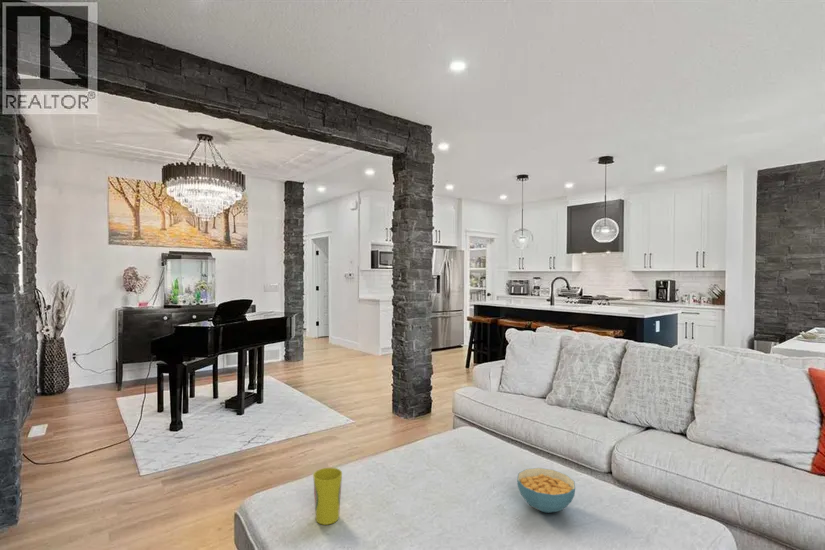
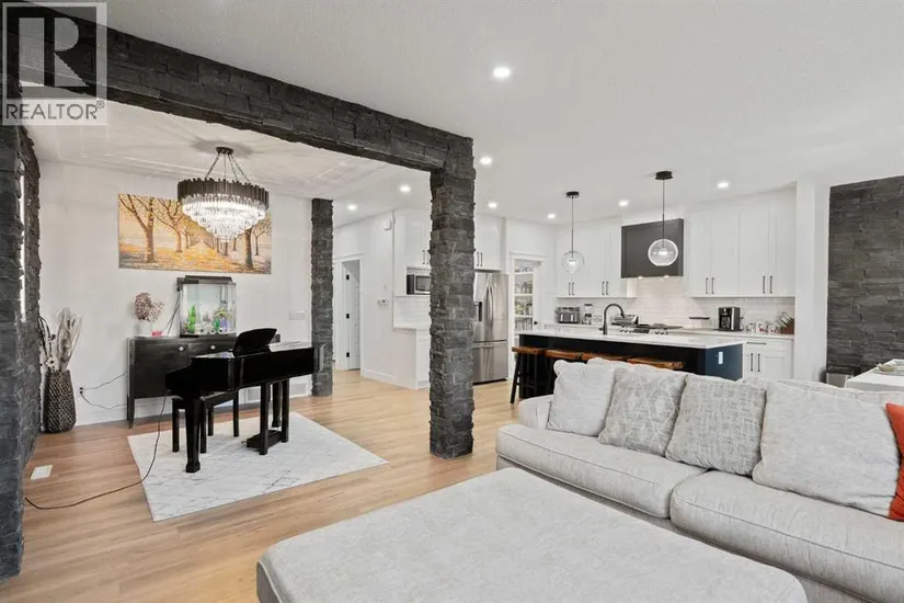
- cup (327, 496)
- cereal bowl (545, 494)
